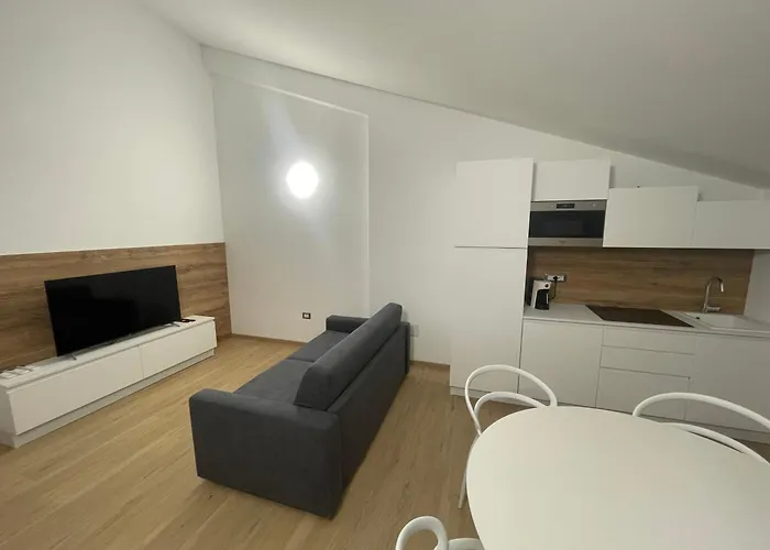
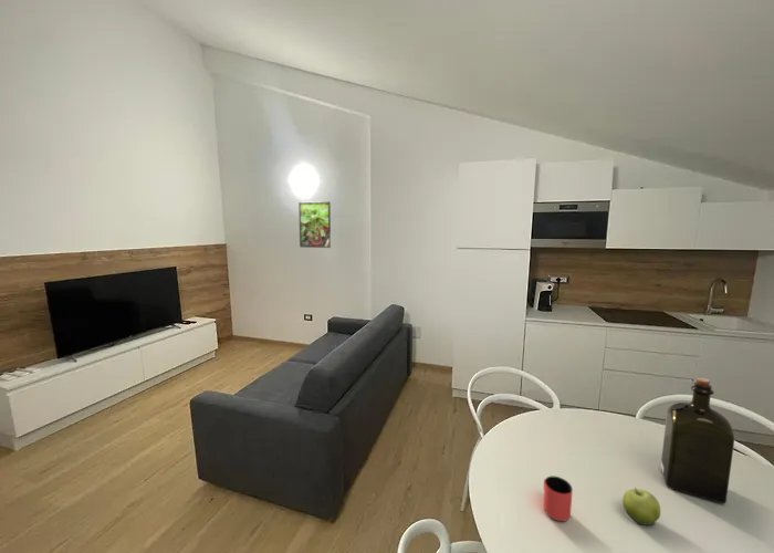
+ liquor (697, 432)
+ cup (554, 494)
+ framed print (314, 225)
+ fruit (640, 504)
